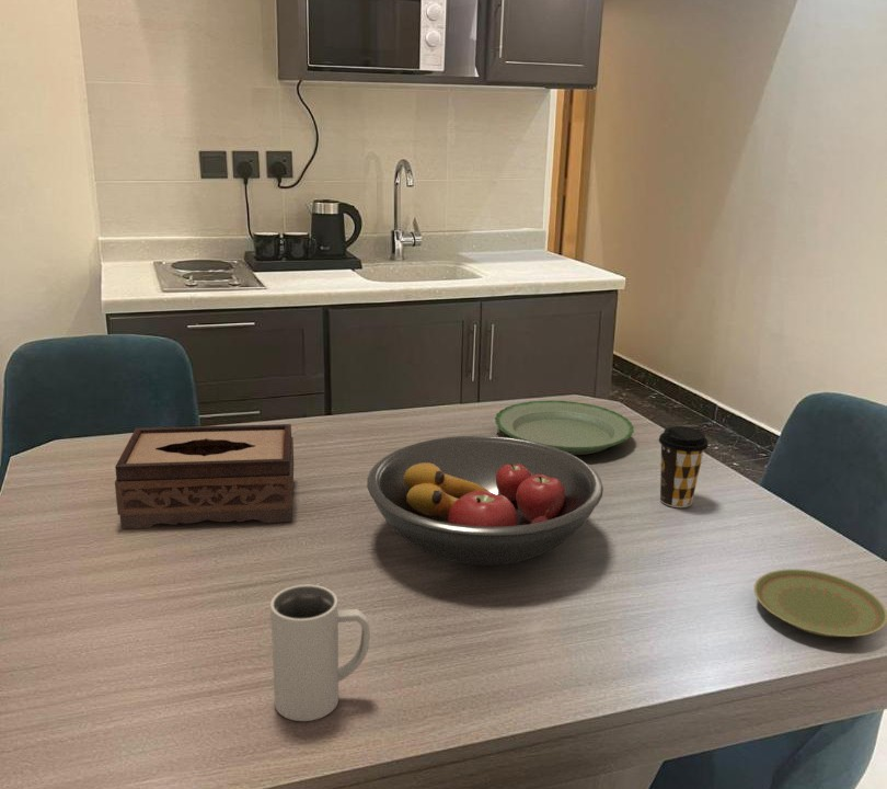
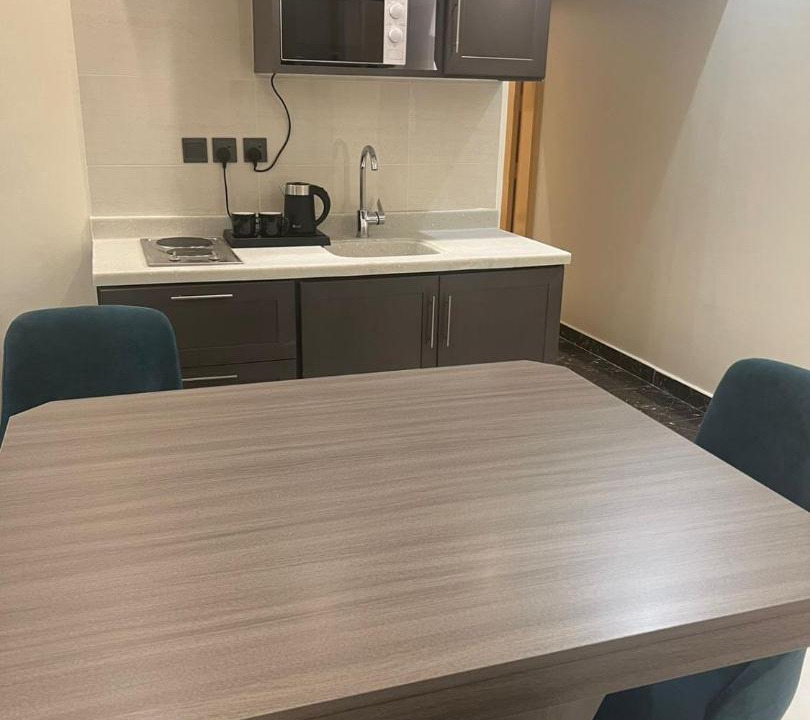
- tissue box (210, 473)
- mug (321, 650)
- fruit bowl (484, 499)
- plate (817, 606)
- plate (563, 430)
- coffee cup (680, 467)
